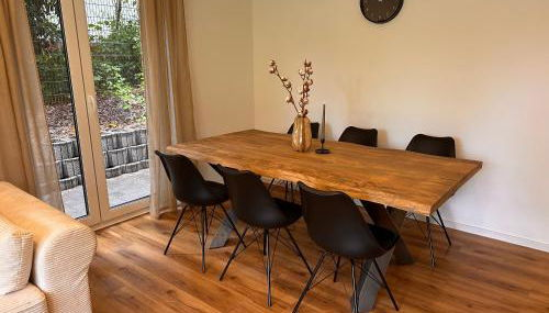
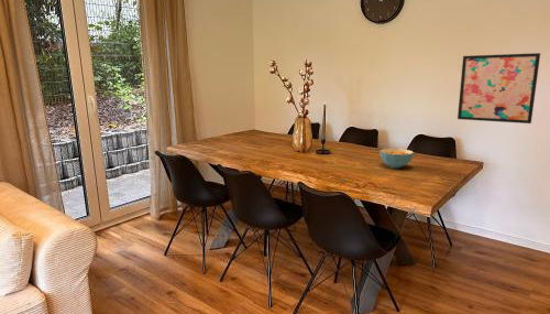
+ wall art (496, 88)
+ cereal bowl (395, 159)
